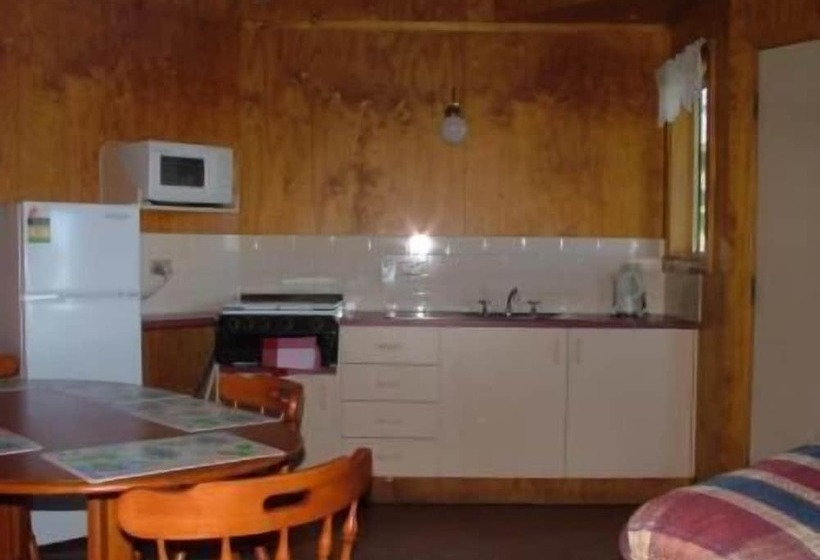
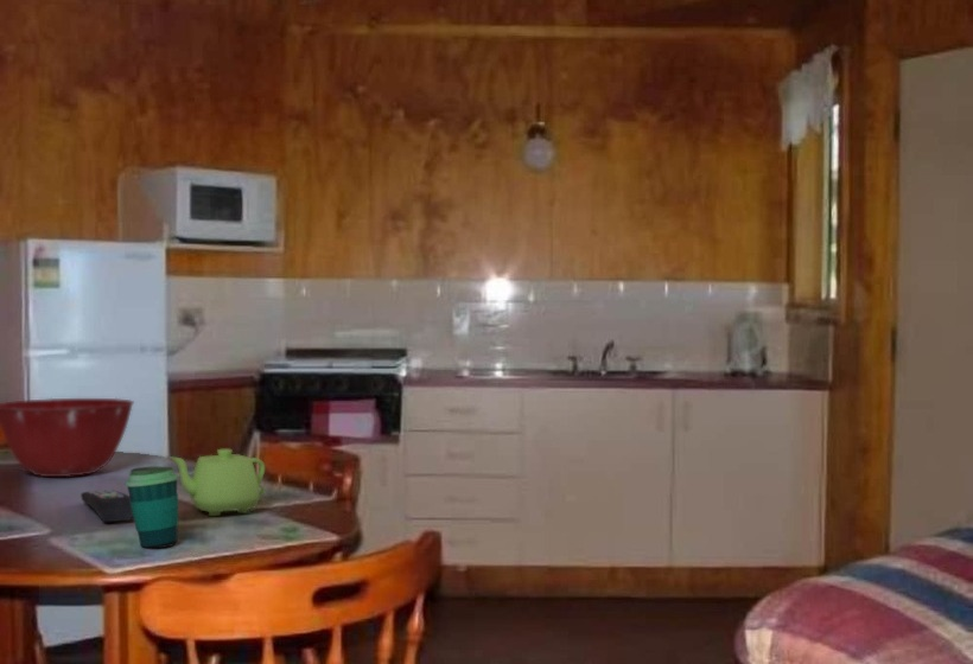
+ teapot (217, 480)
+ cup (152, 506)
+ mixing bowl (65, 436)
+ remote control (107, 502)
